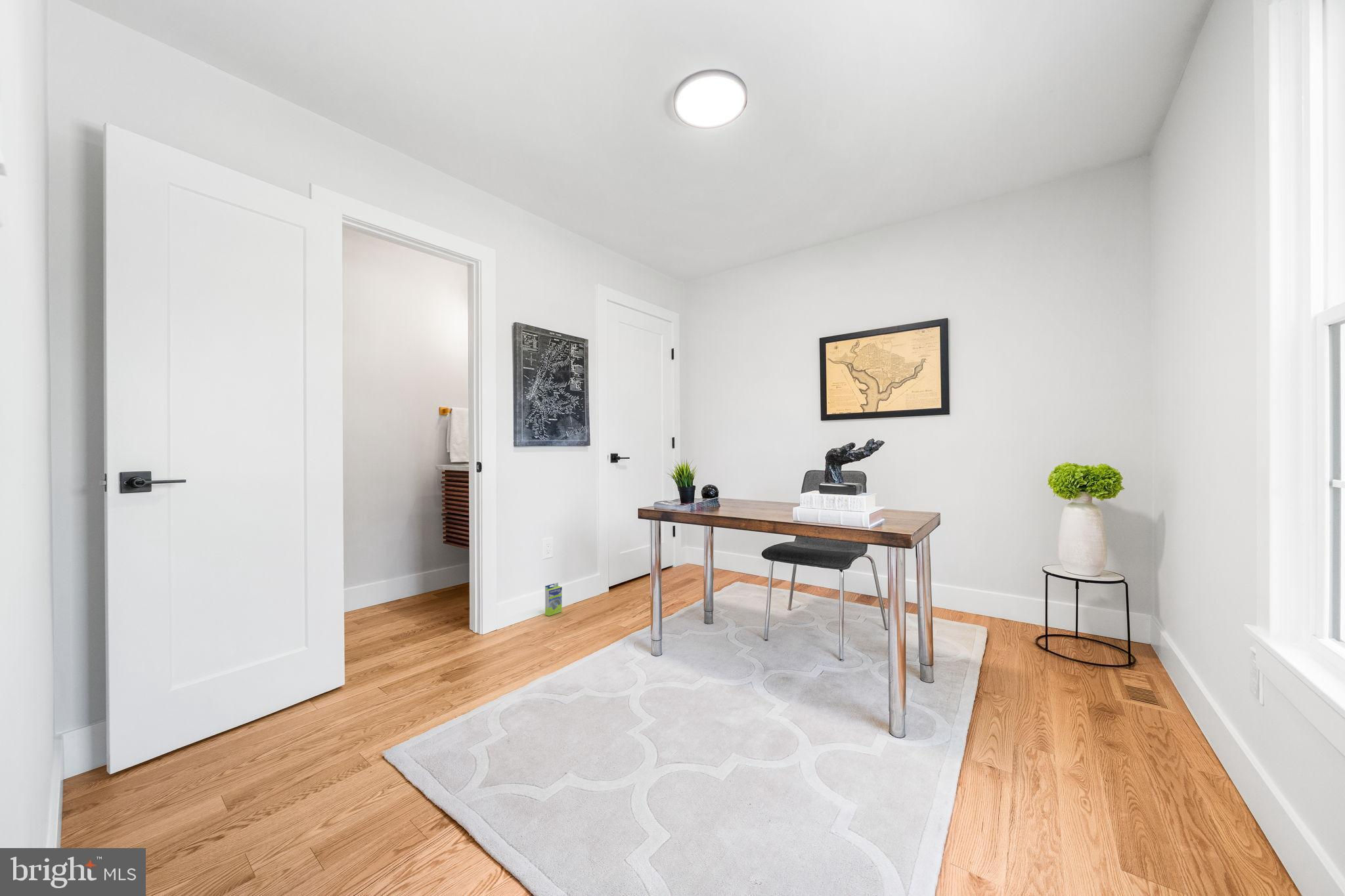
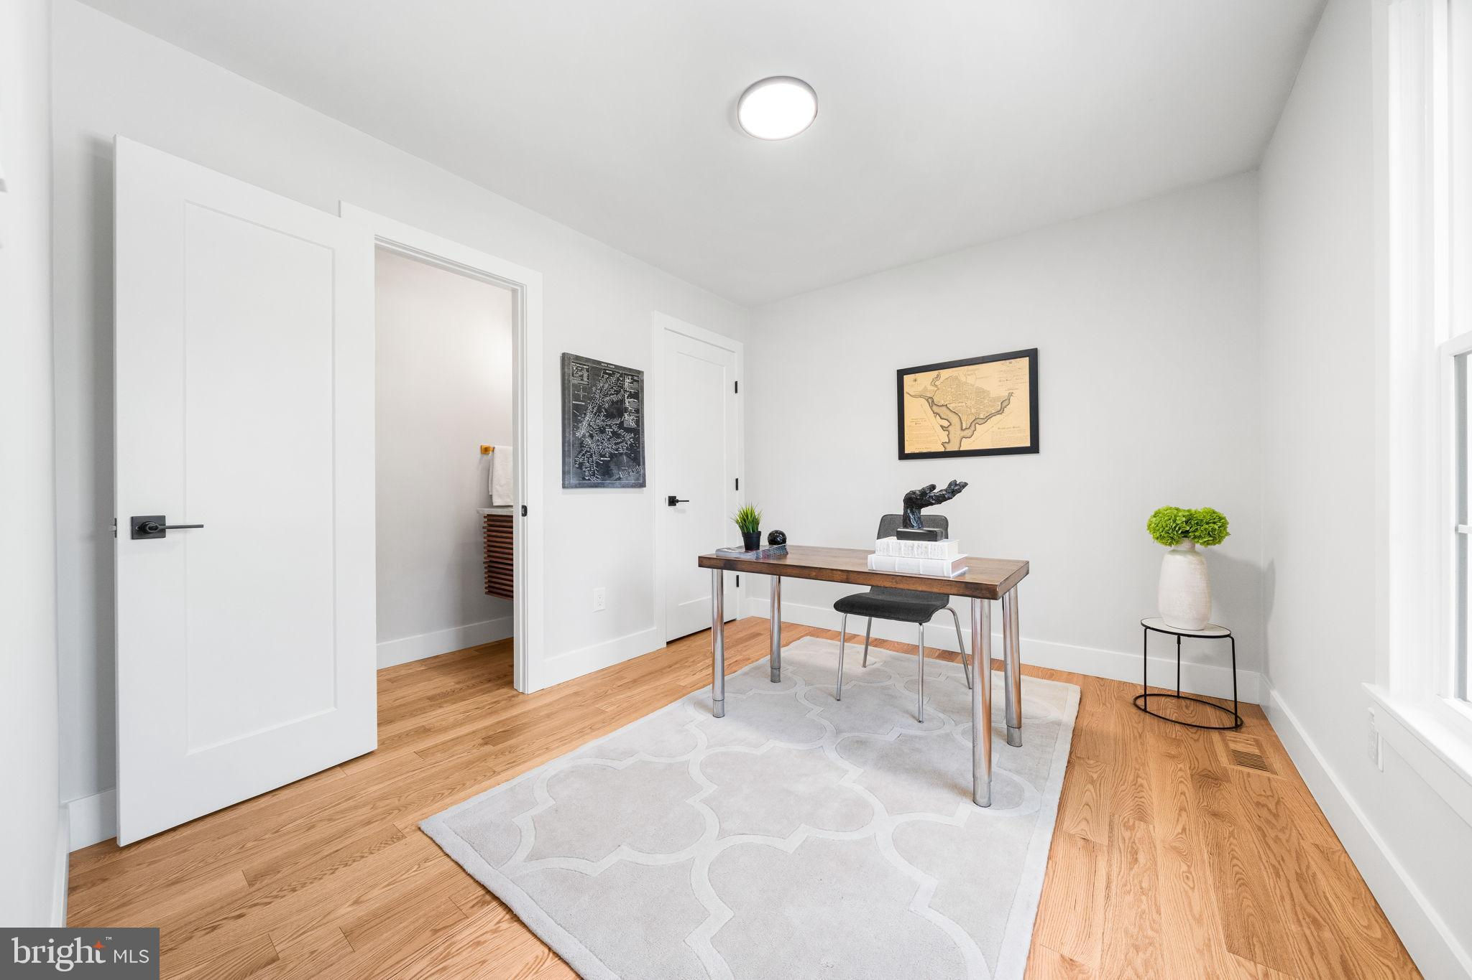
- box (553, 599)
